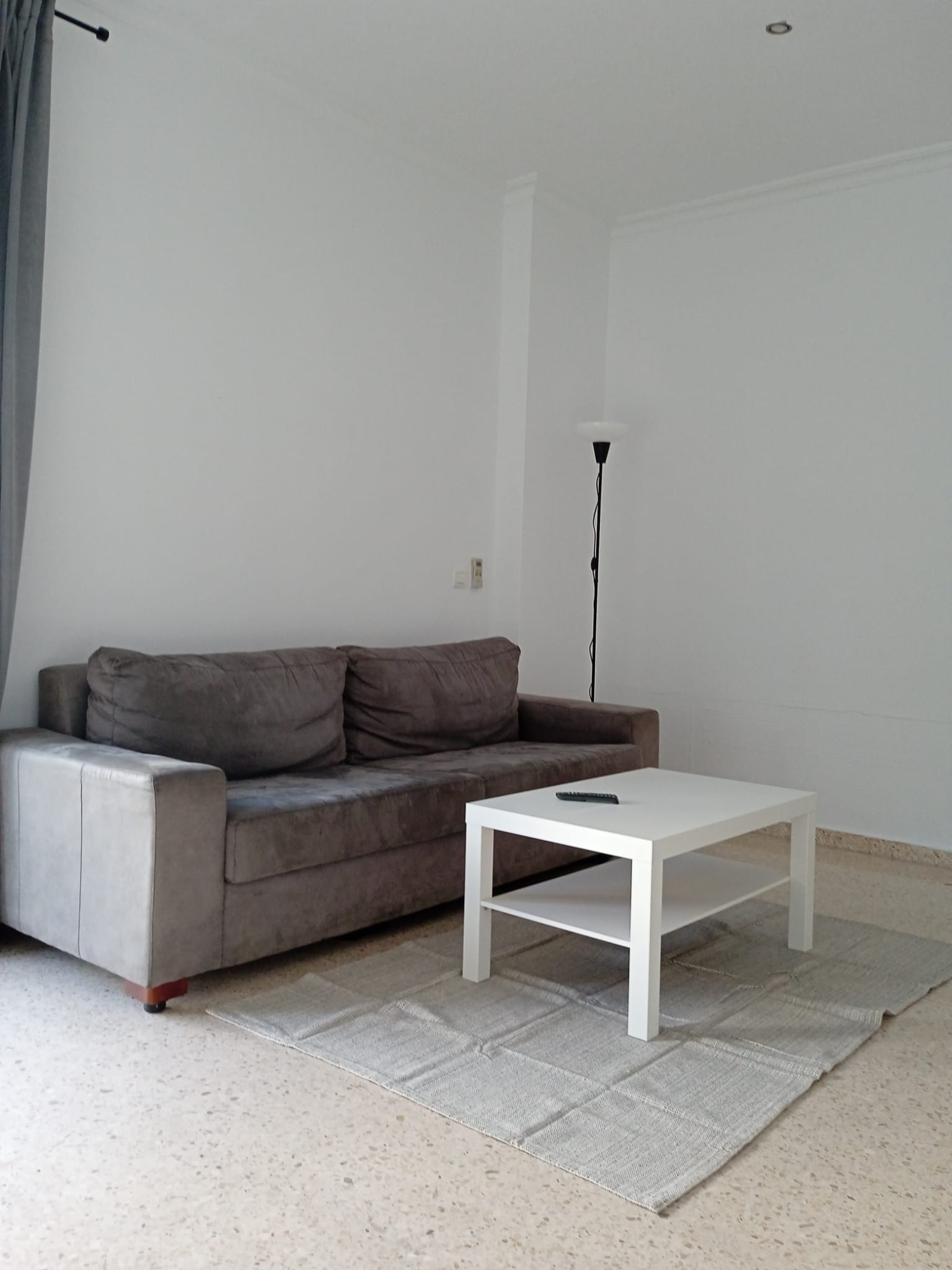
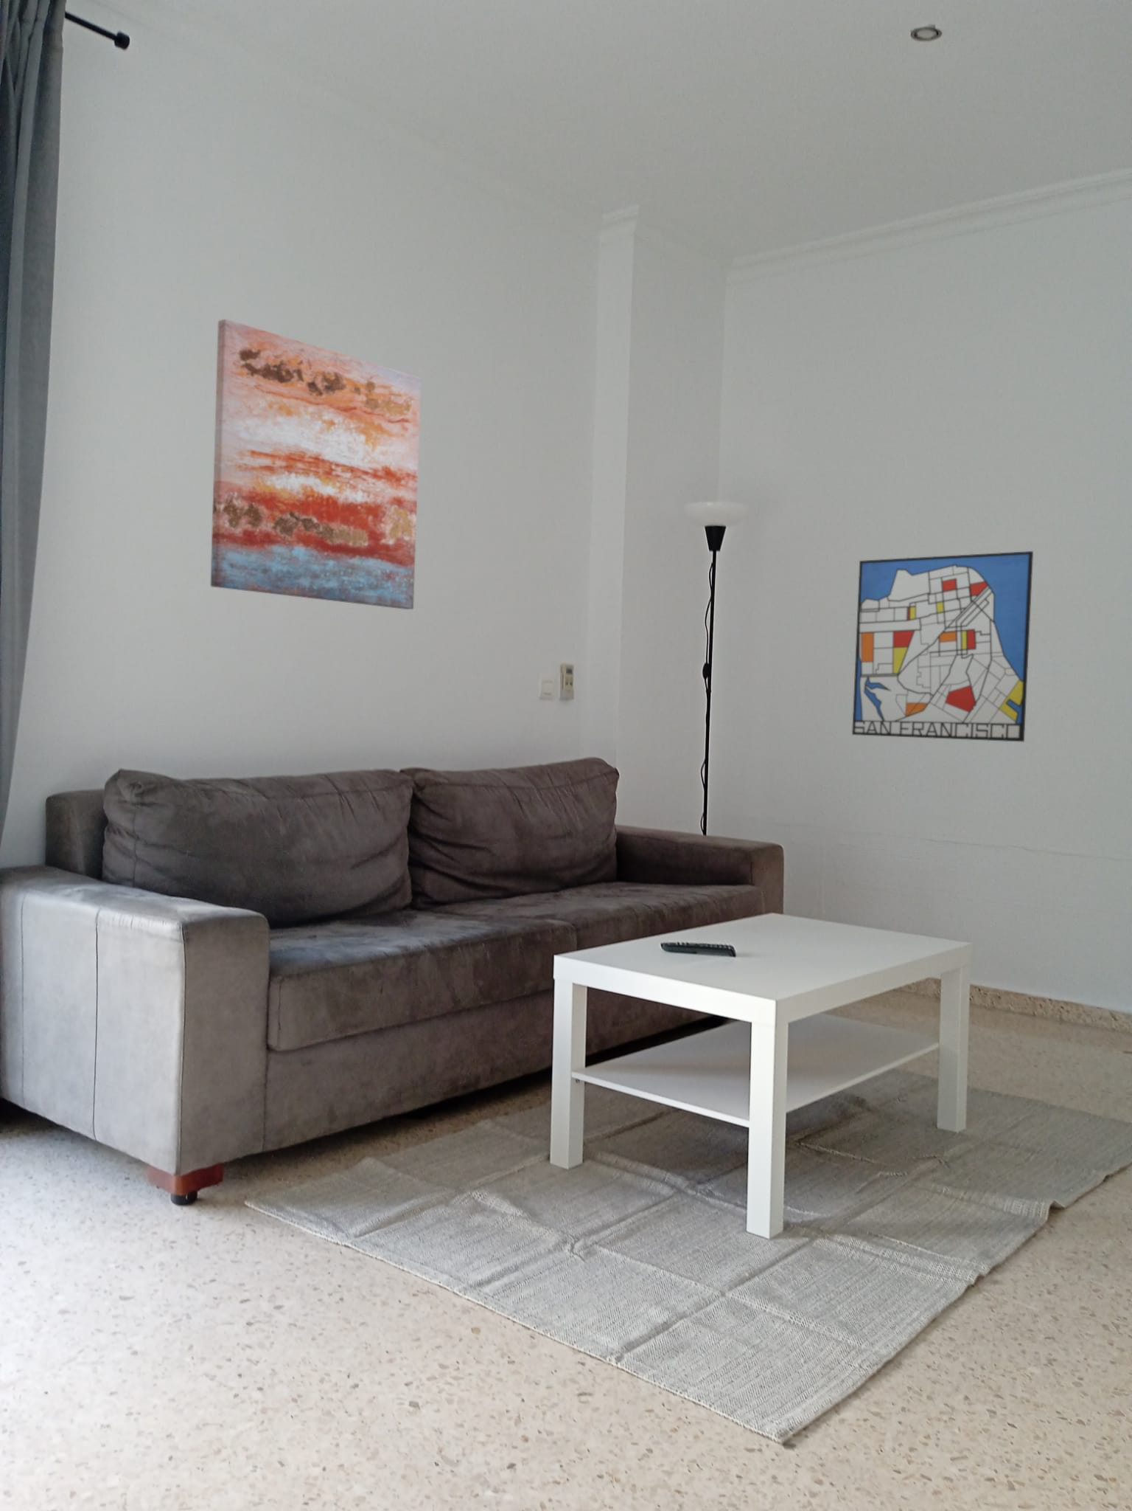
+ wall art (938, 647)
+ wall art (322, 475)
